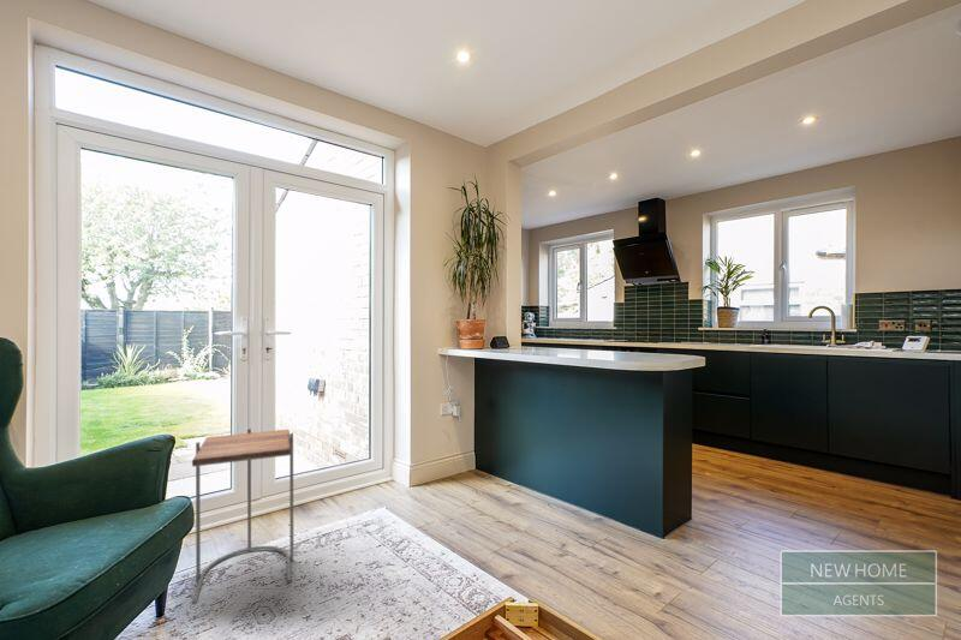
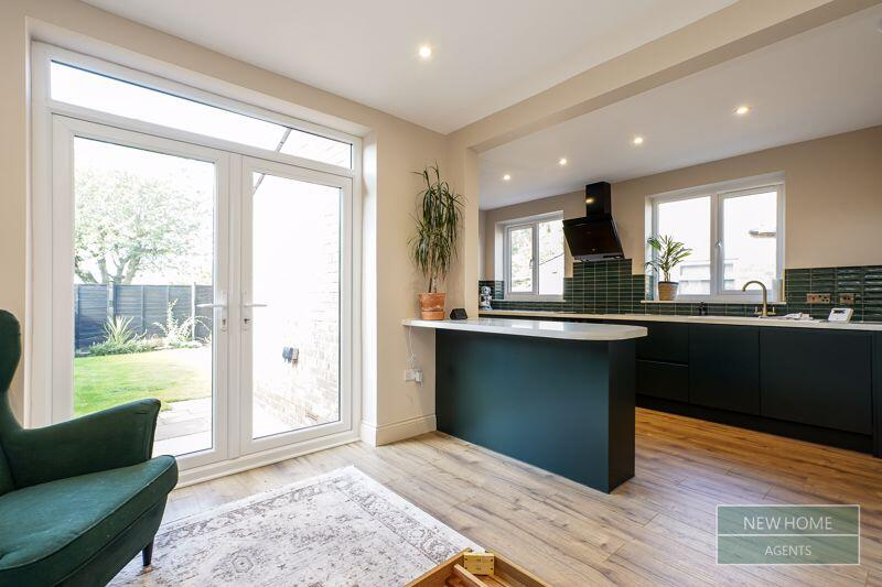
- side table (247, 503)
